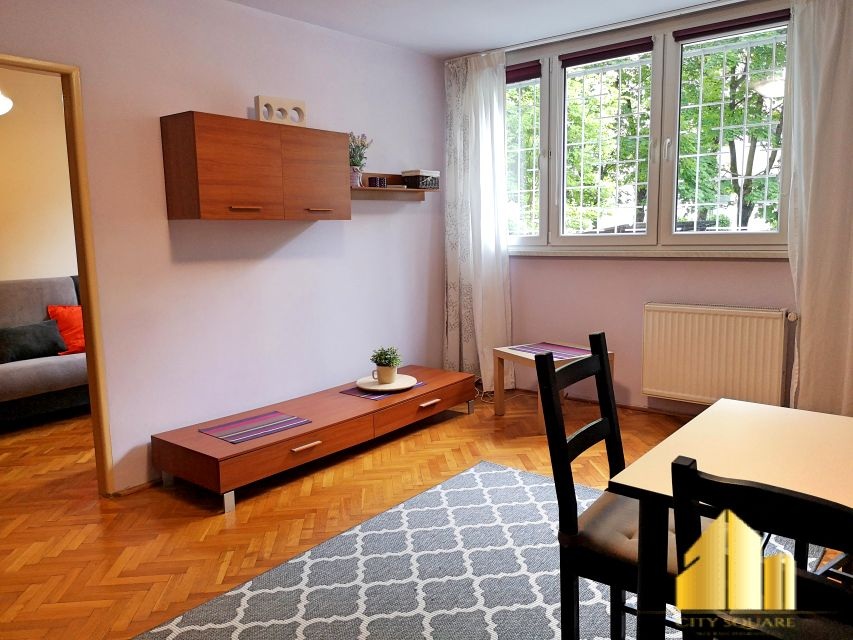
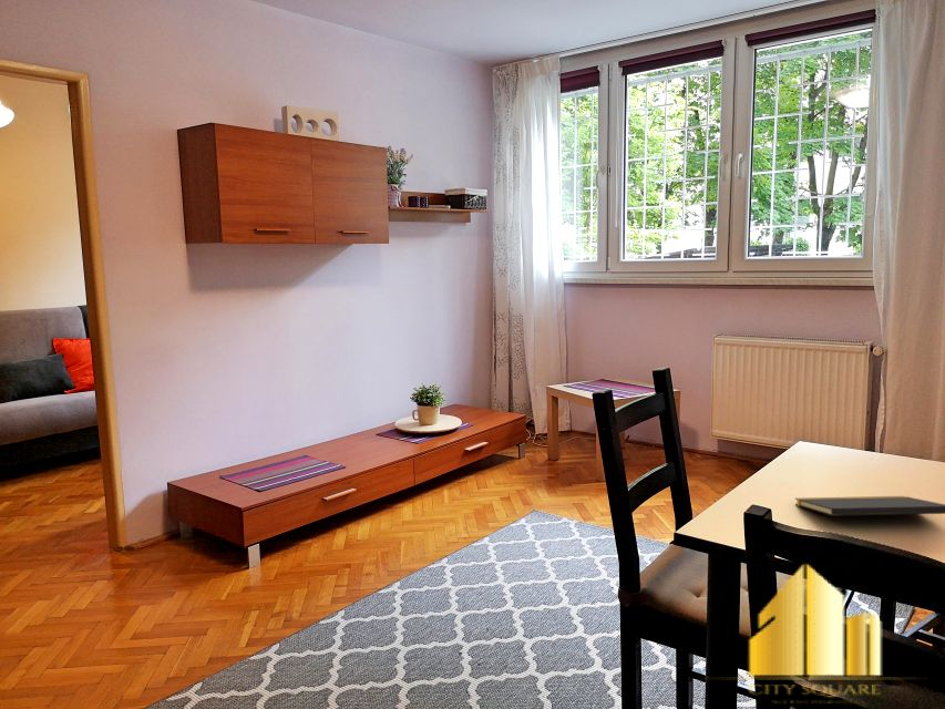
+ notepad (870, 505)
